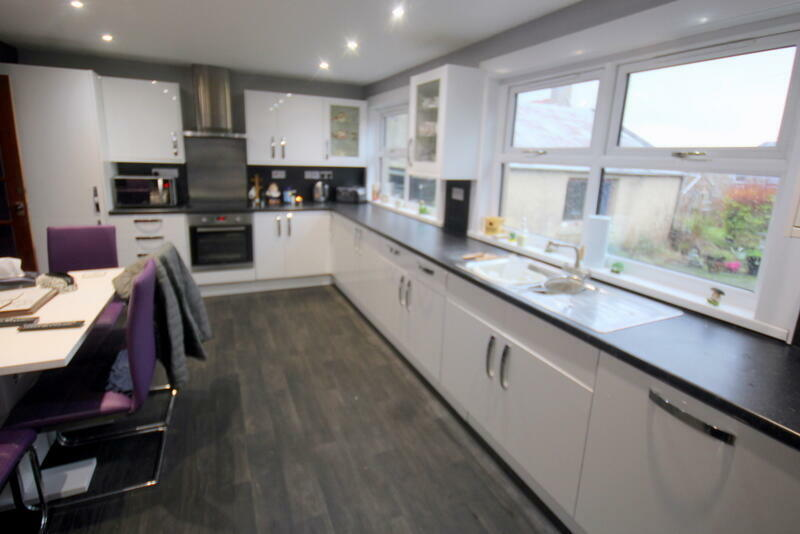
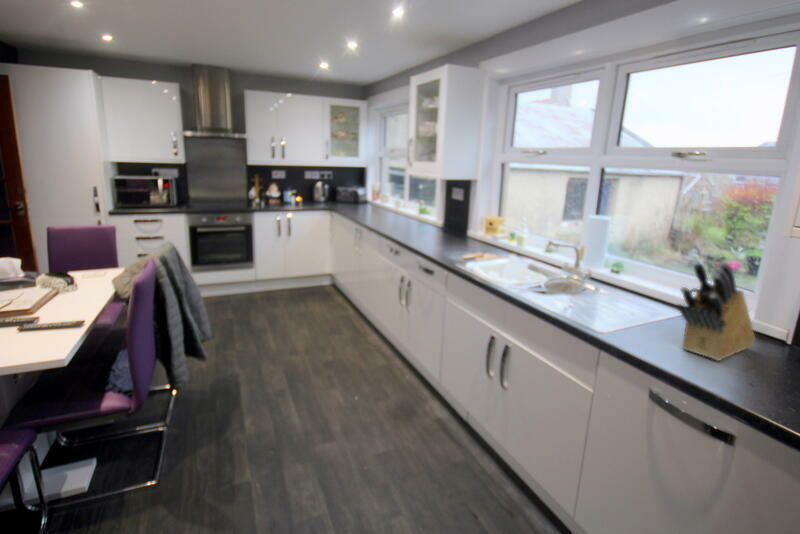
+ knife block (720, 305)
